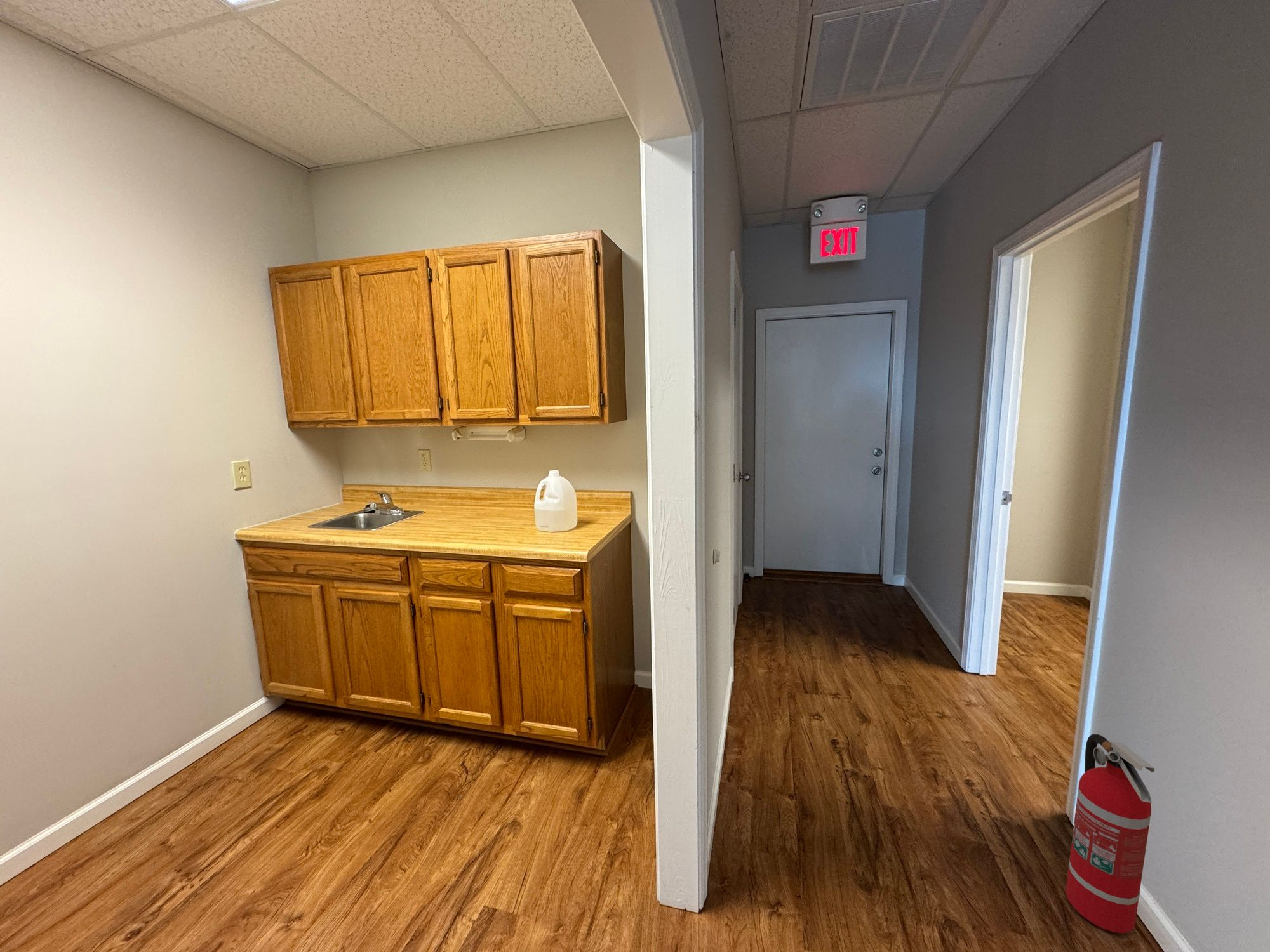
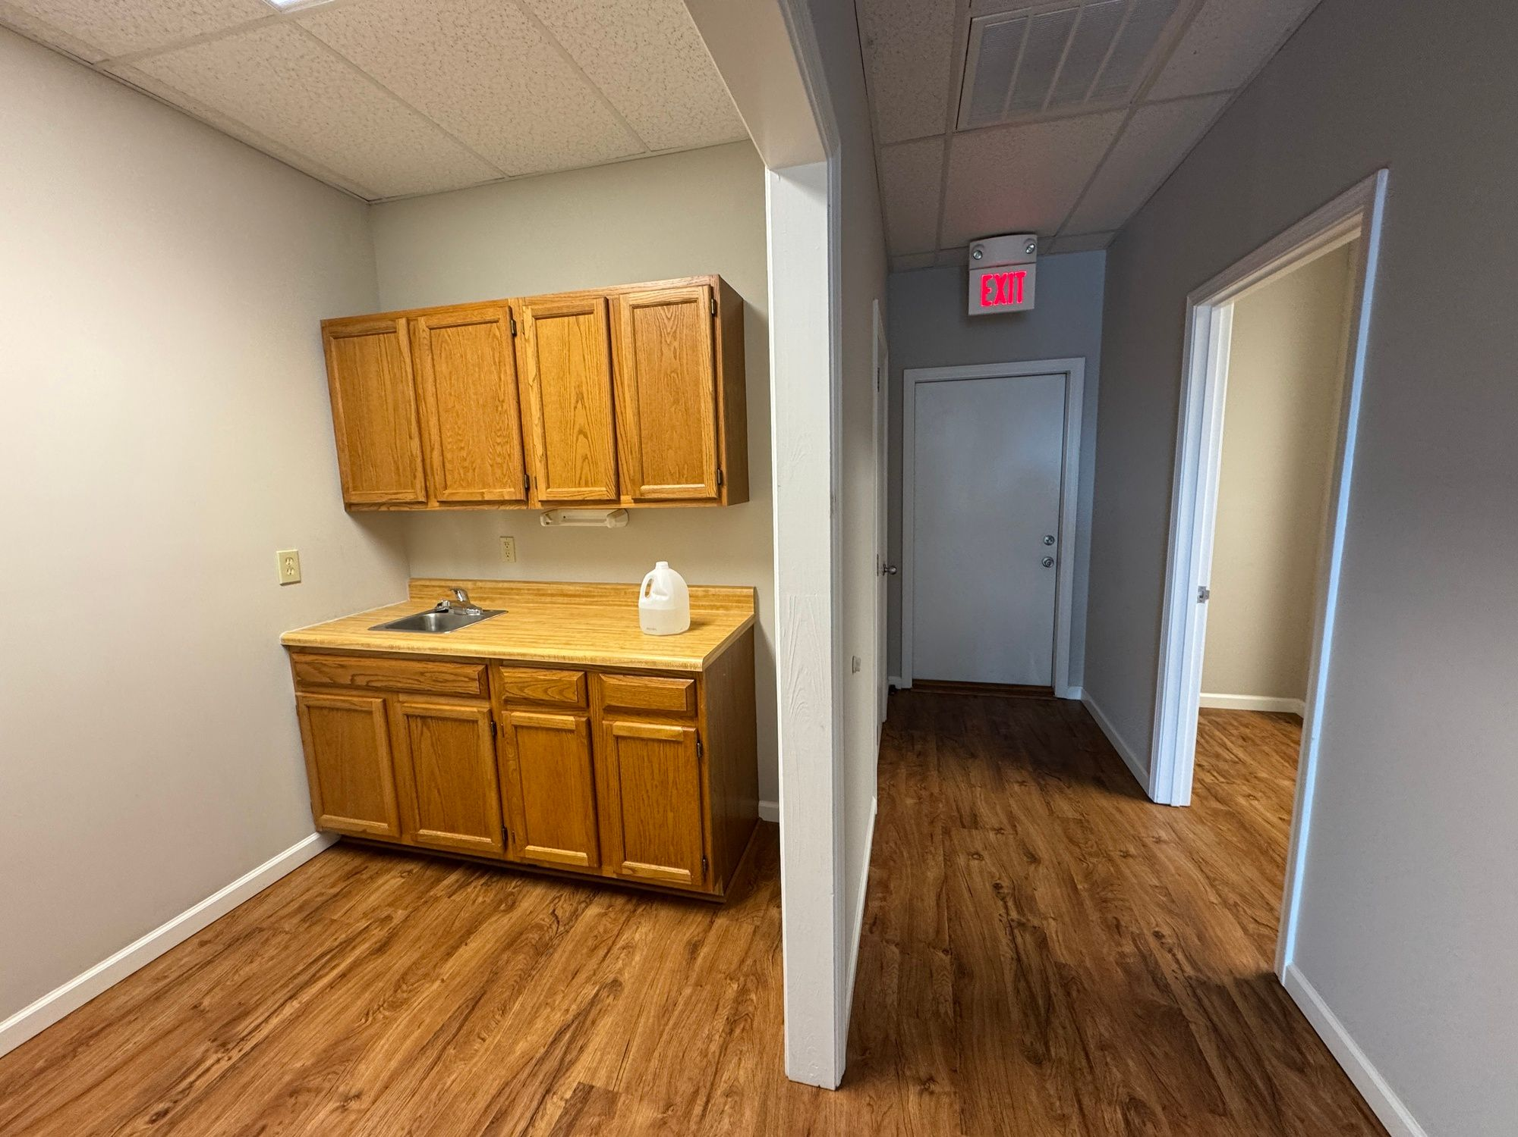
- fire extinguisher (1107, 824)
